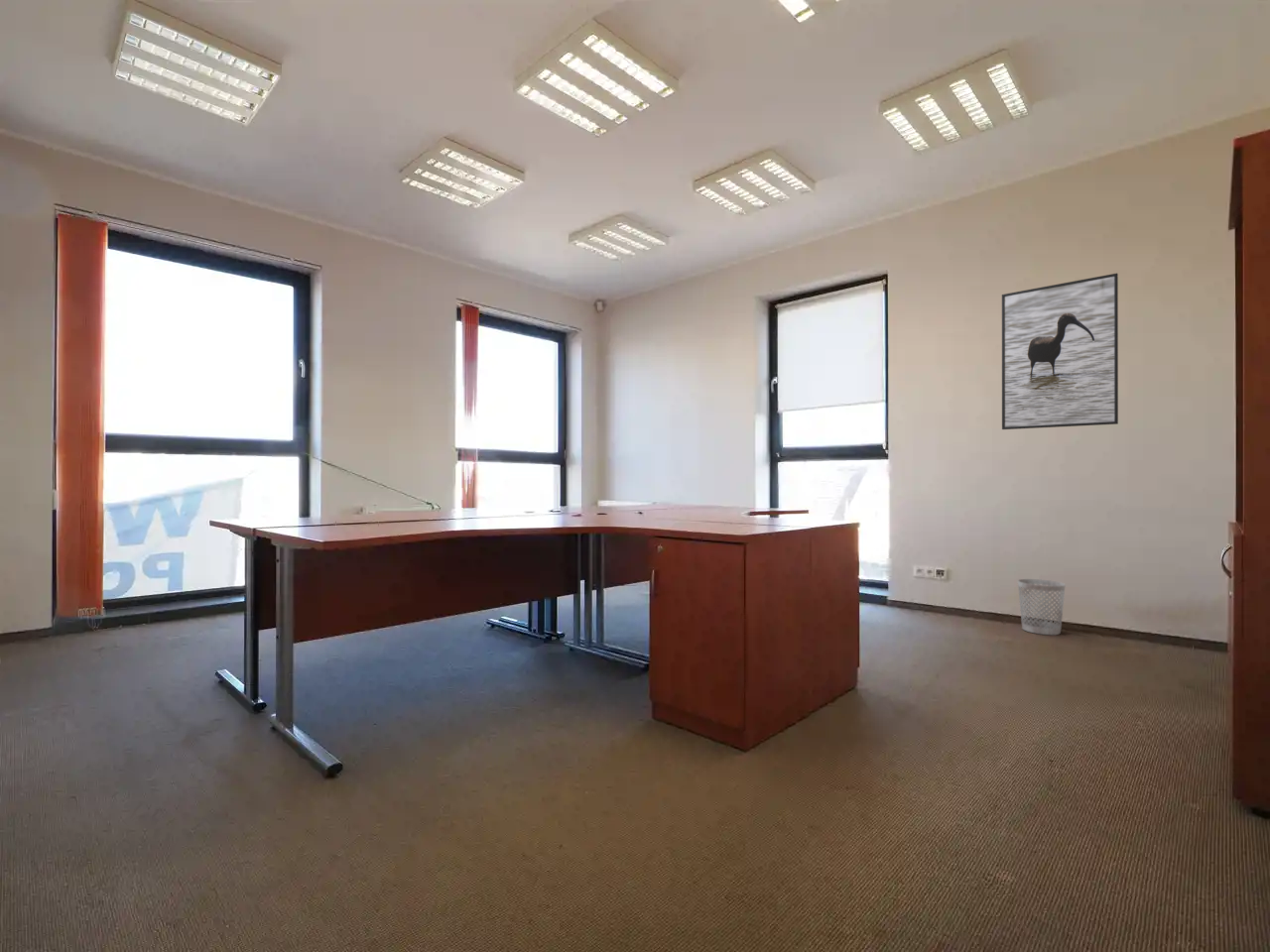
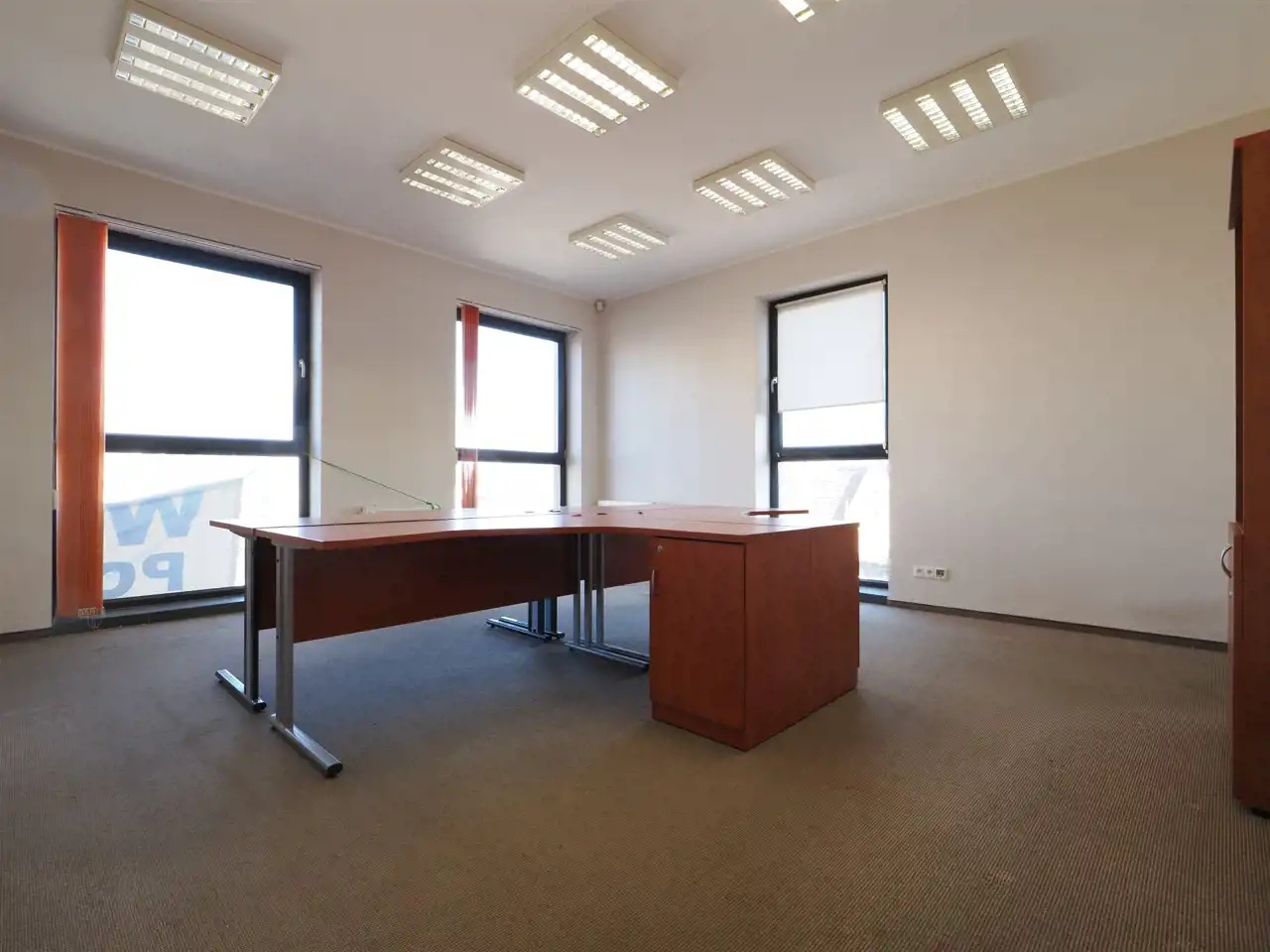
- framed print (1057, 355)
- wastebasket (1041, 606)
